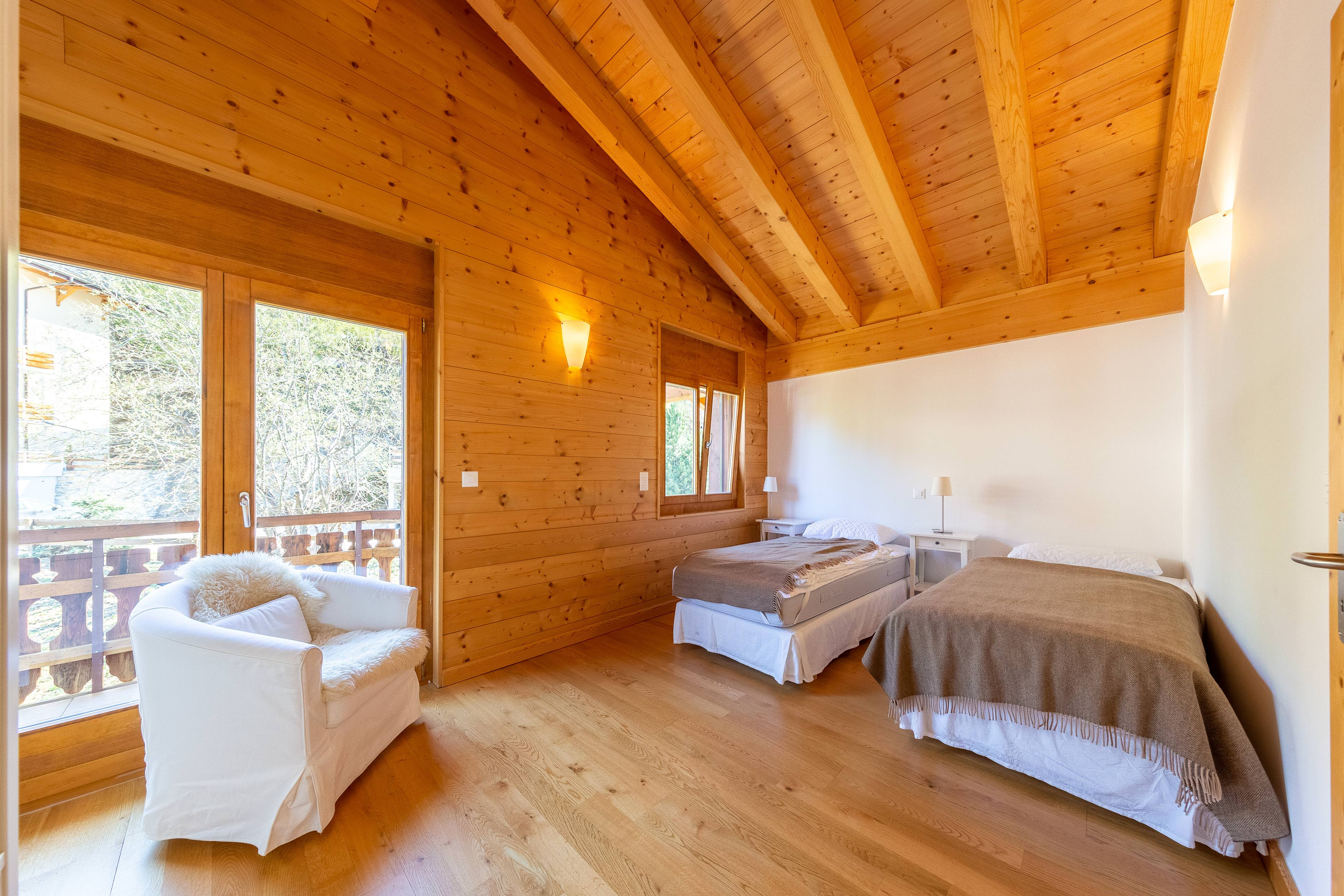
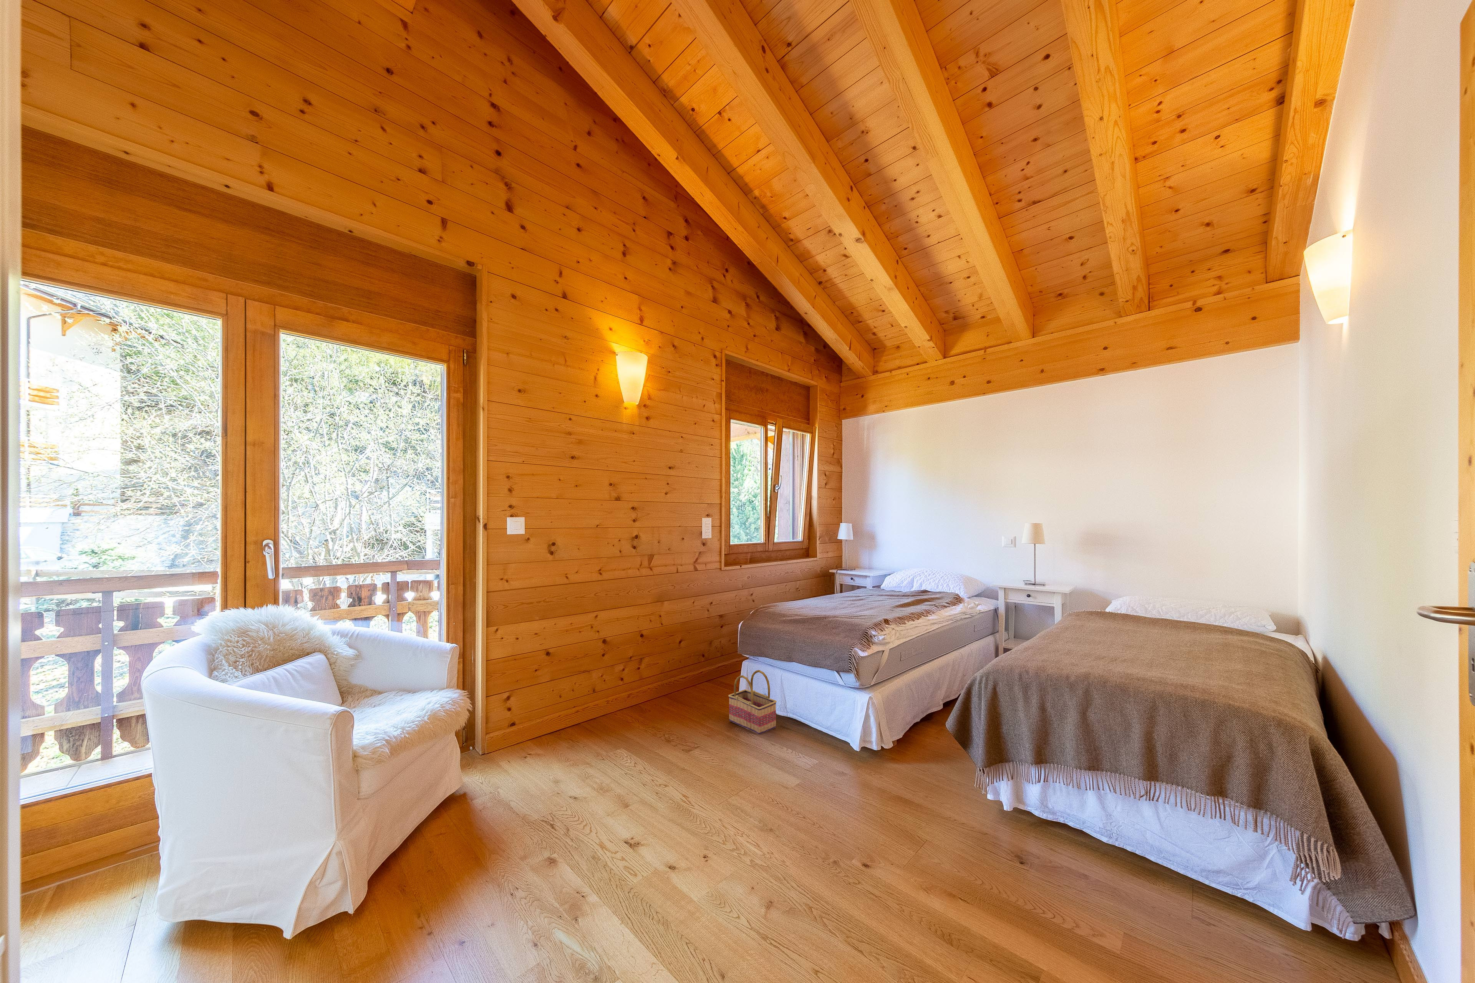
+ basket (752, 699)
